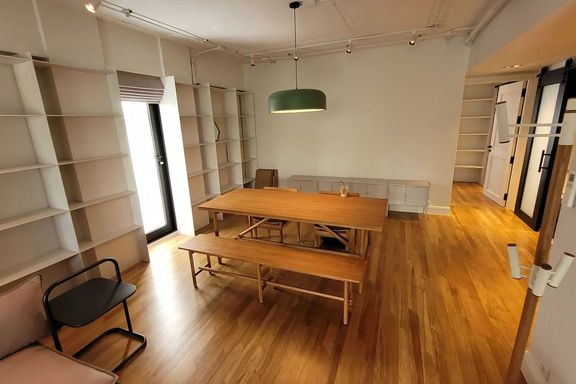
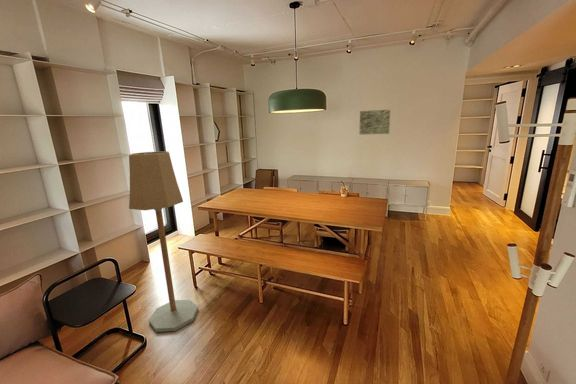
+ wall art (374, 122)
+ floor lamp (163, 240)
